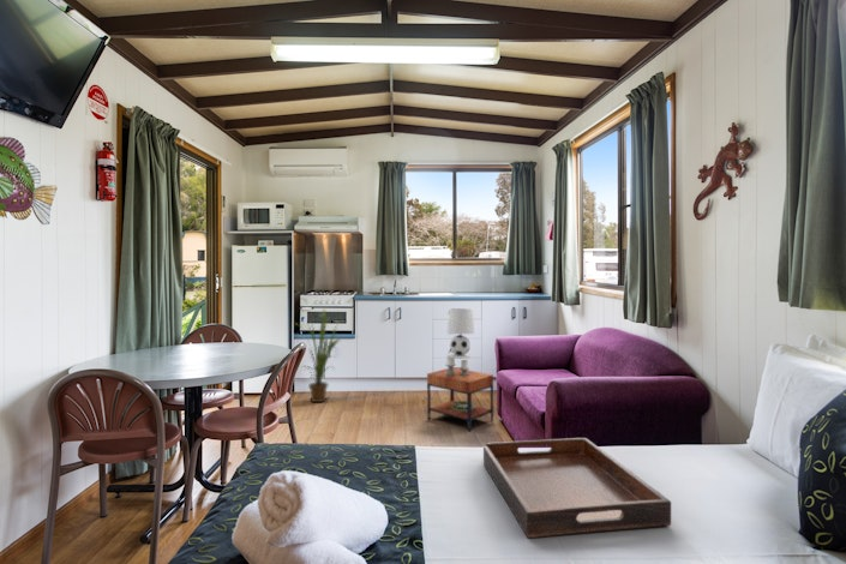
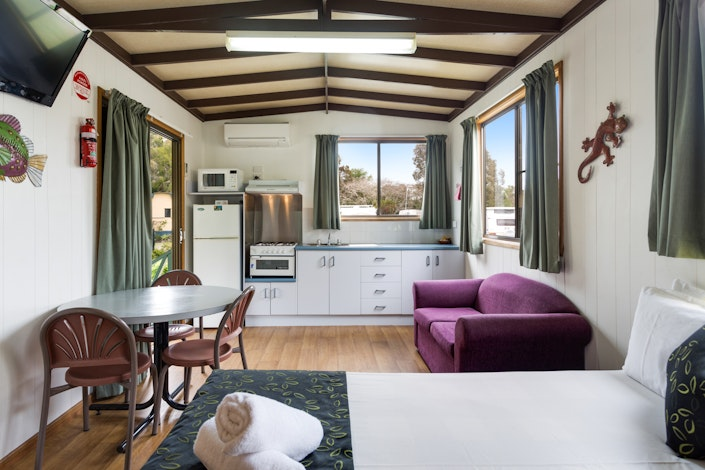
- serving tray (562, 478)
- table lamp (458, 350)
- side table (460, 388)
- house plant (317, 355)
